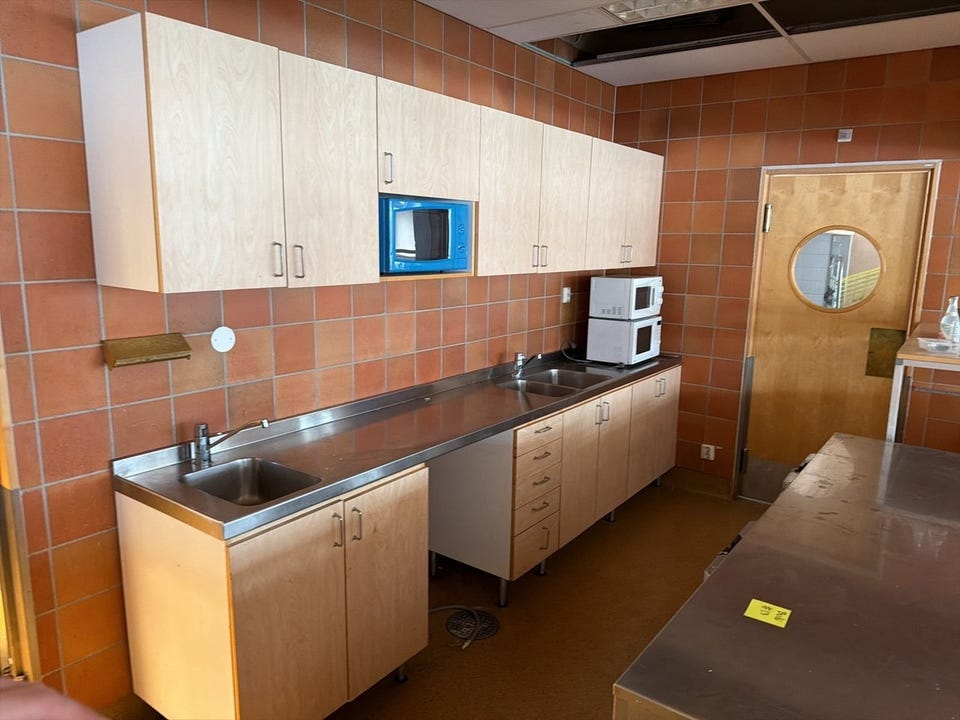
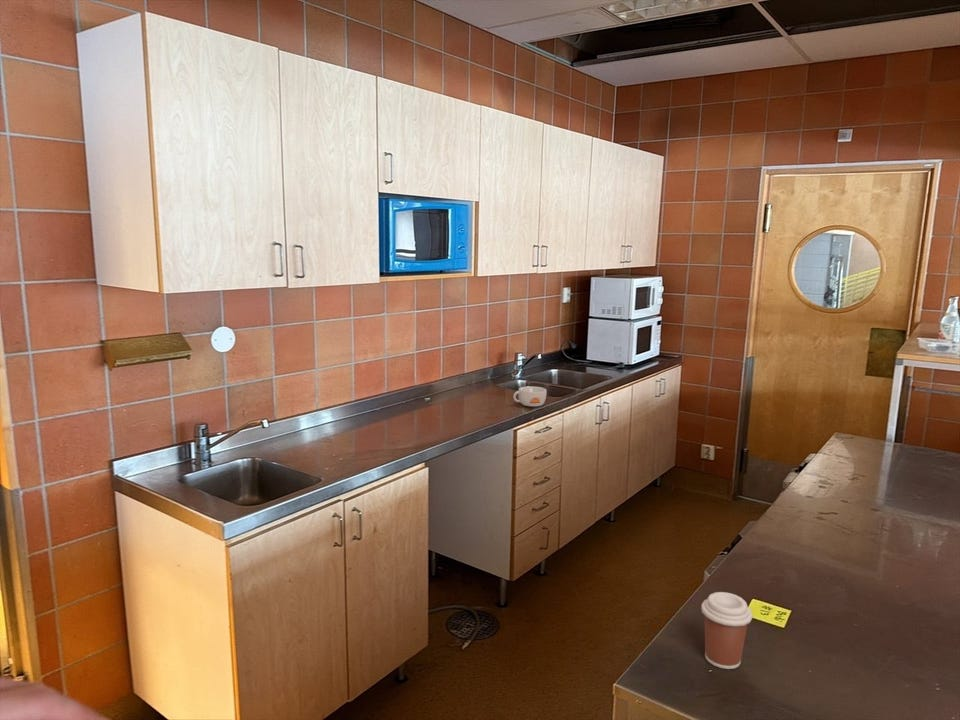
+ coffee cup (724, 630)
+ bowl (529, 396)
